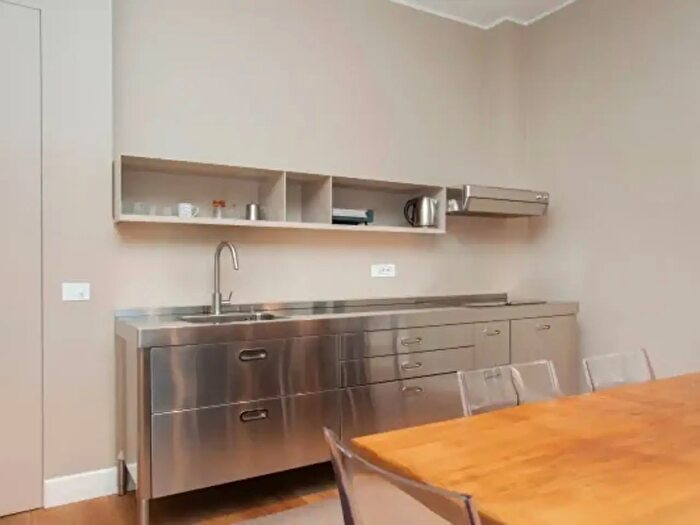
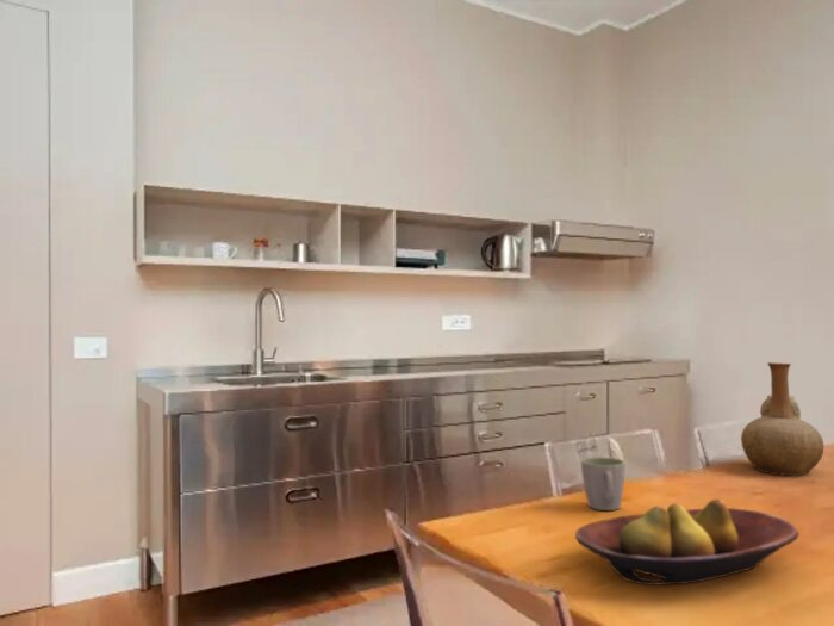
+ fruit bowl (686, 533)
+ mug (604, 485)
+ vase (779, 415)
